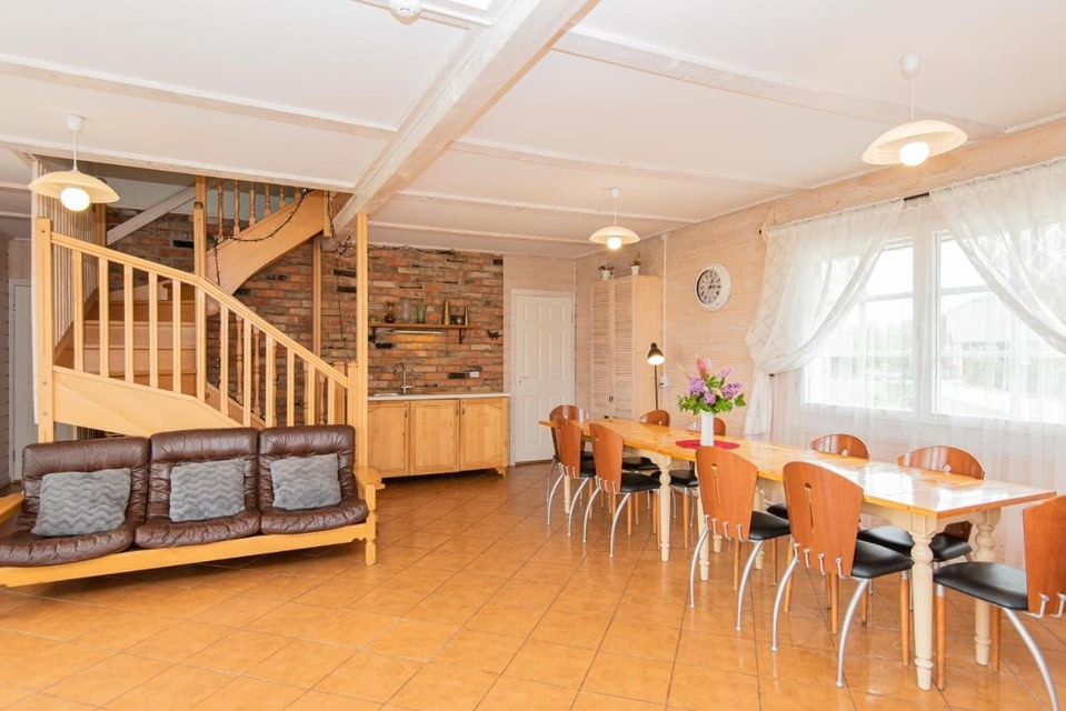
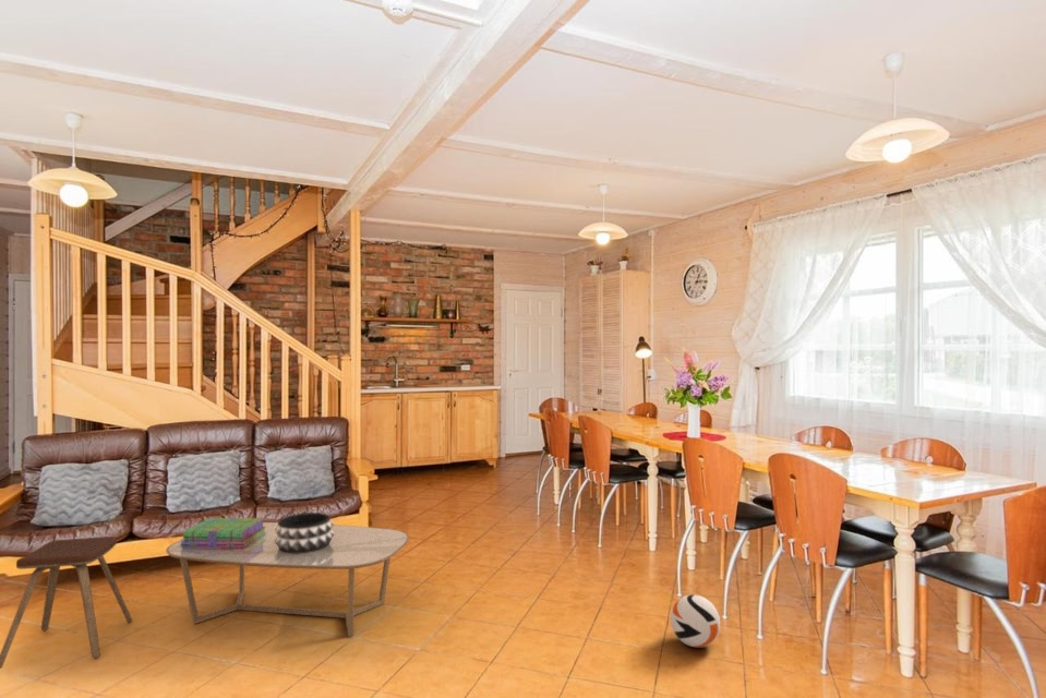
+ music stool (81, 592)
+ decorative bowl (304, 531)
+ stack of books (225, 532)
+ coffee table (291, 567)
+ ball (695, 621)
